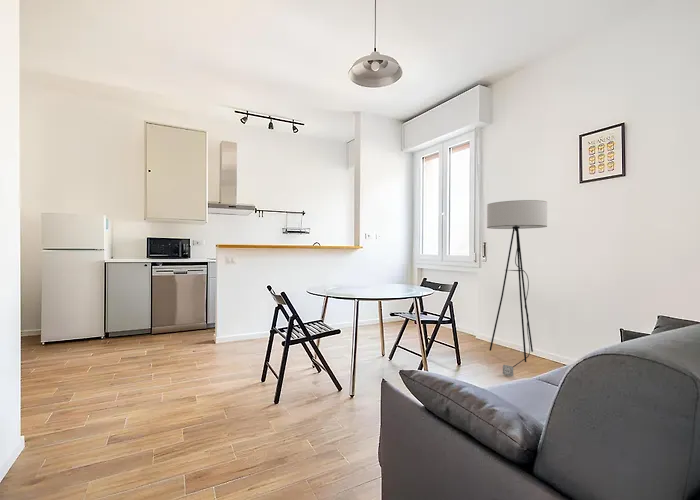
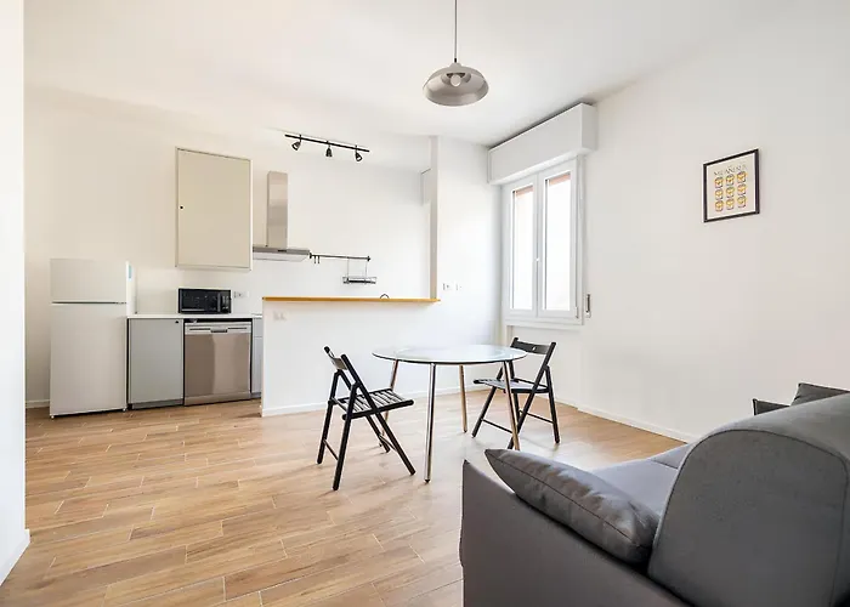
- floor lamp (505, 281)
